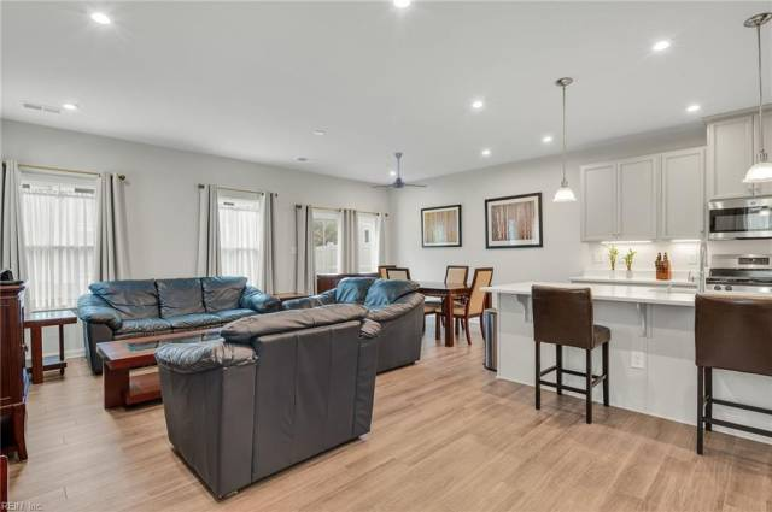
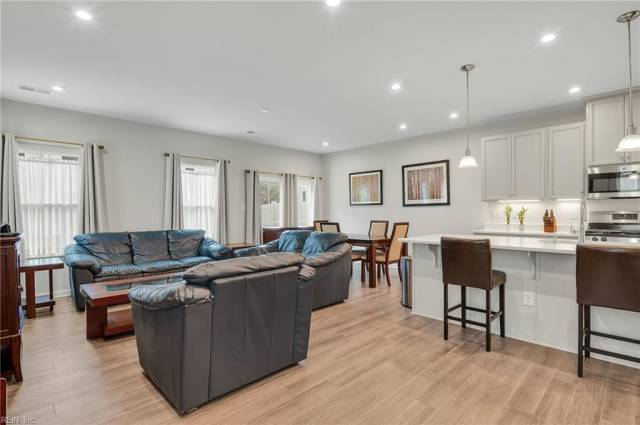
- ceiling fan (398, 167)
